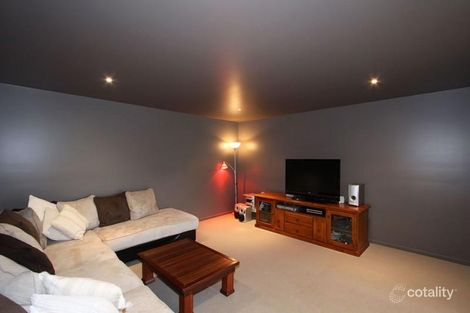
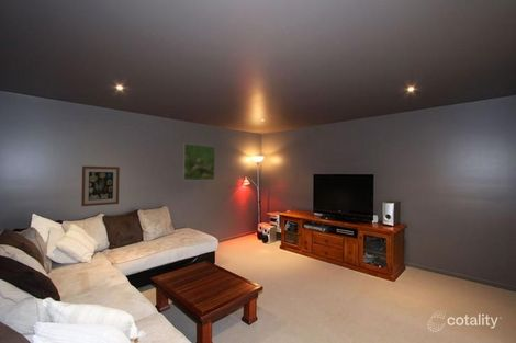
+ wall art (101, 185)
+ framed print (200, 162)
